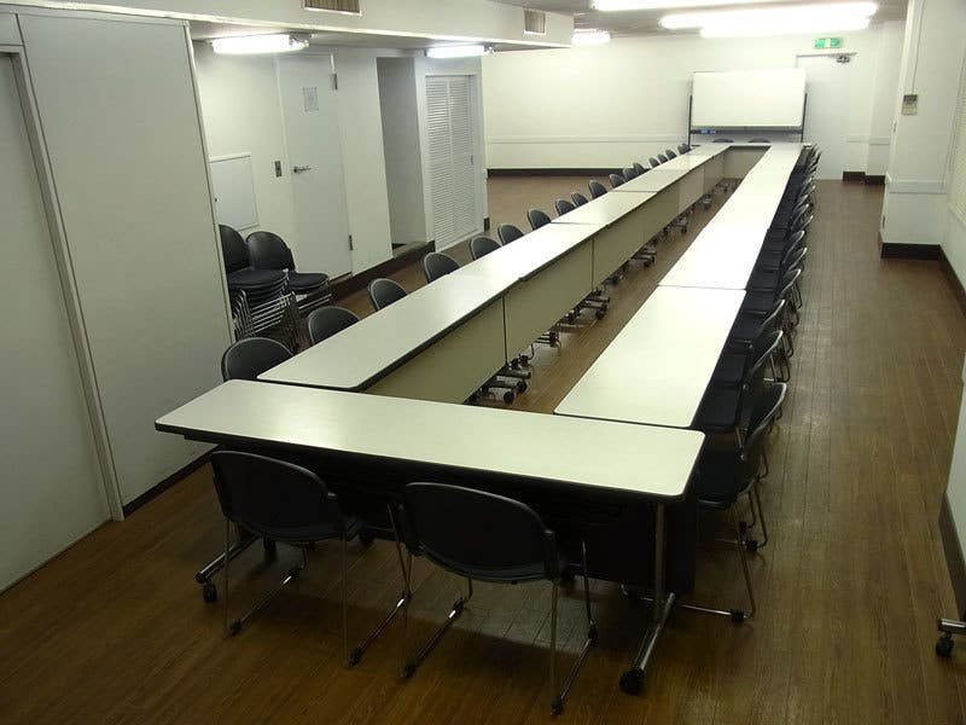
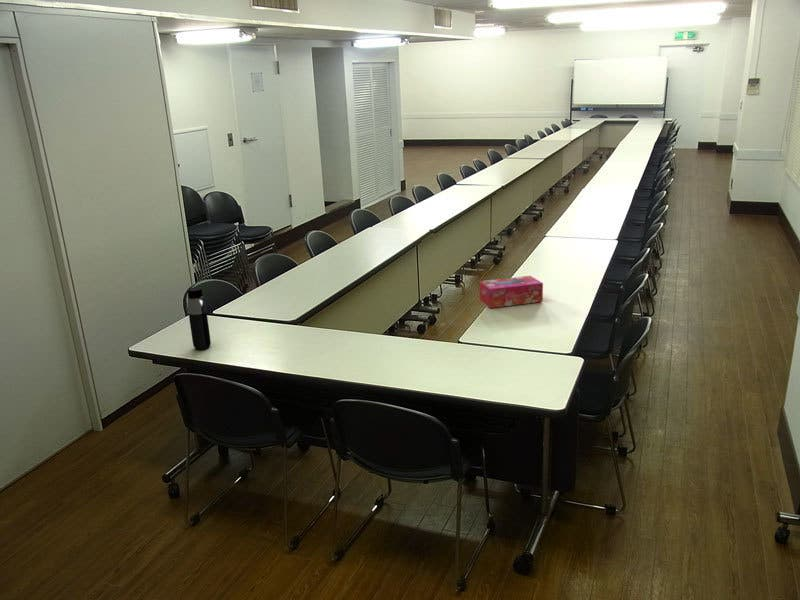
+ tissue box (510, 291)
+ water bottle (198, 318)
